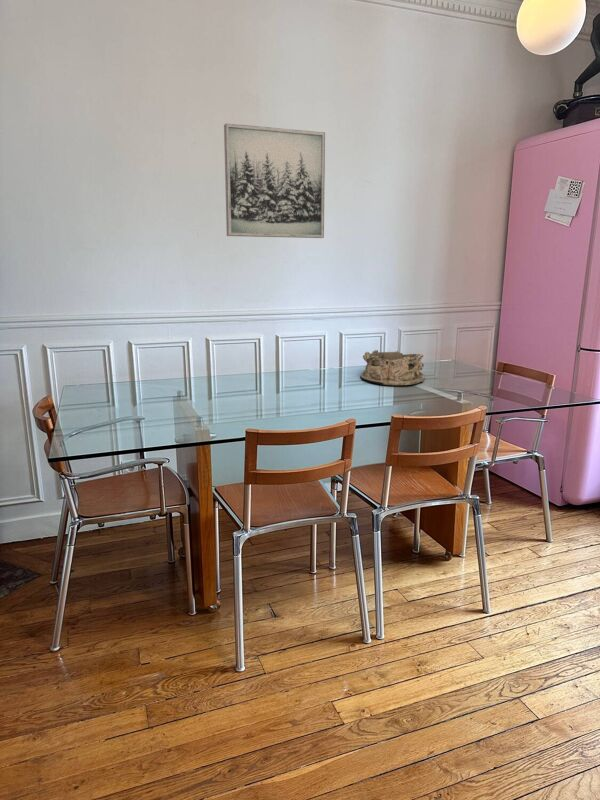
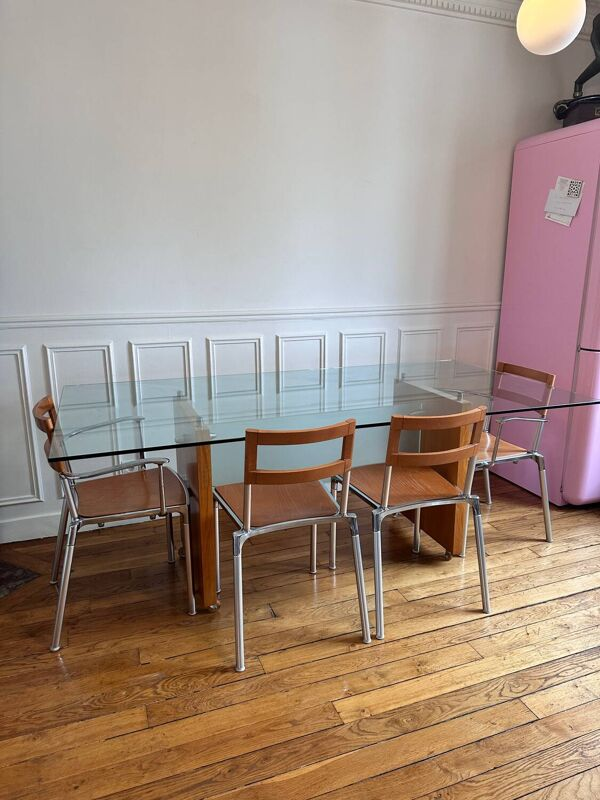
- wall art (276, 184)
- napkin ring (392, 365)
